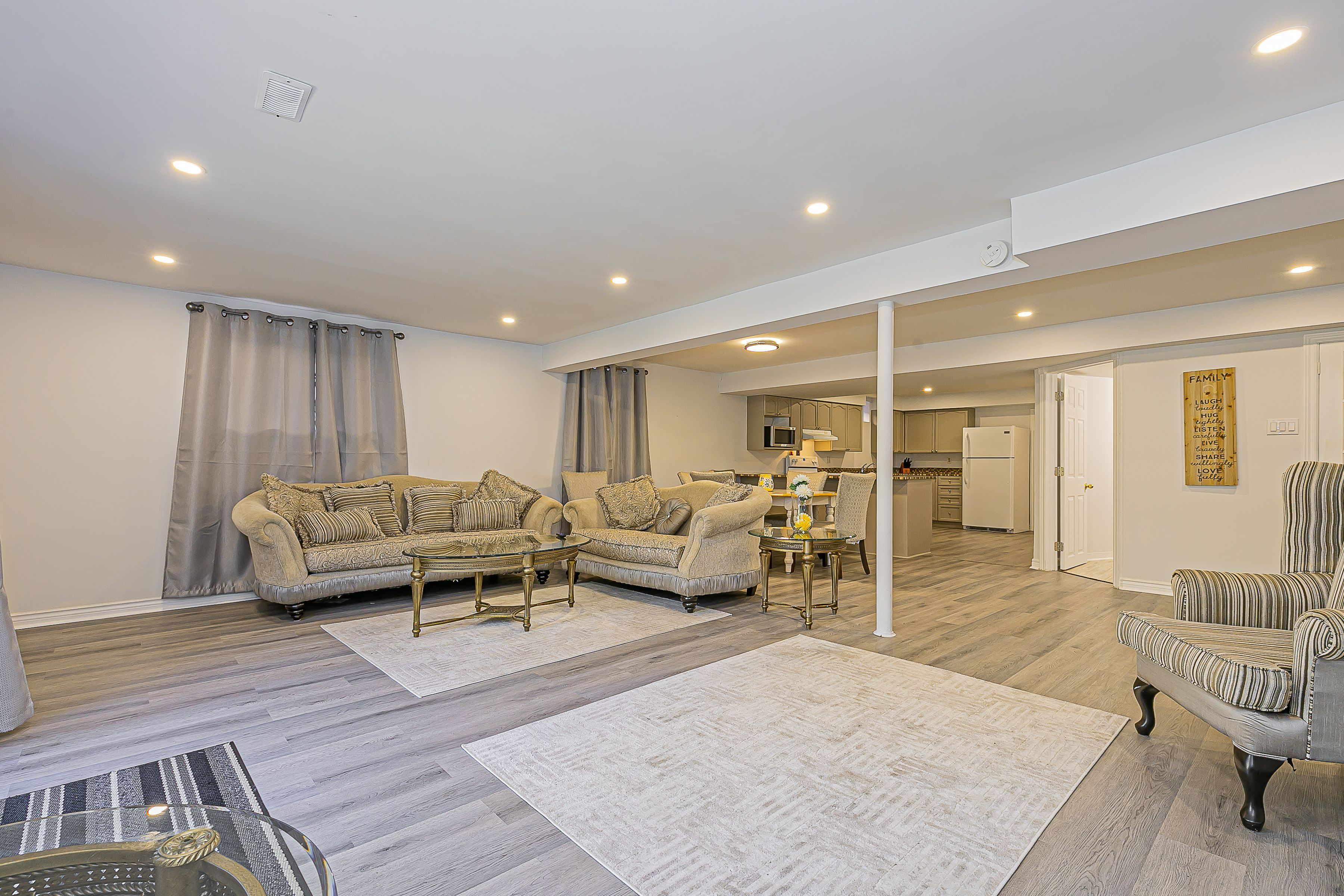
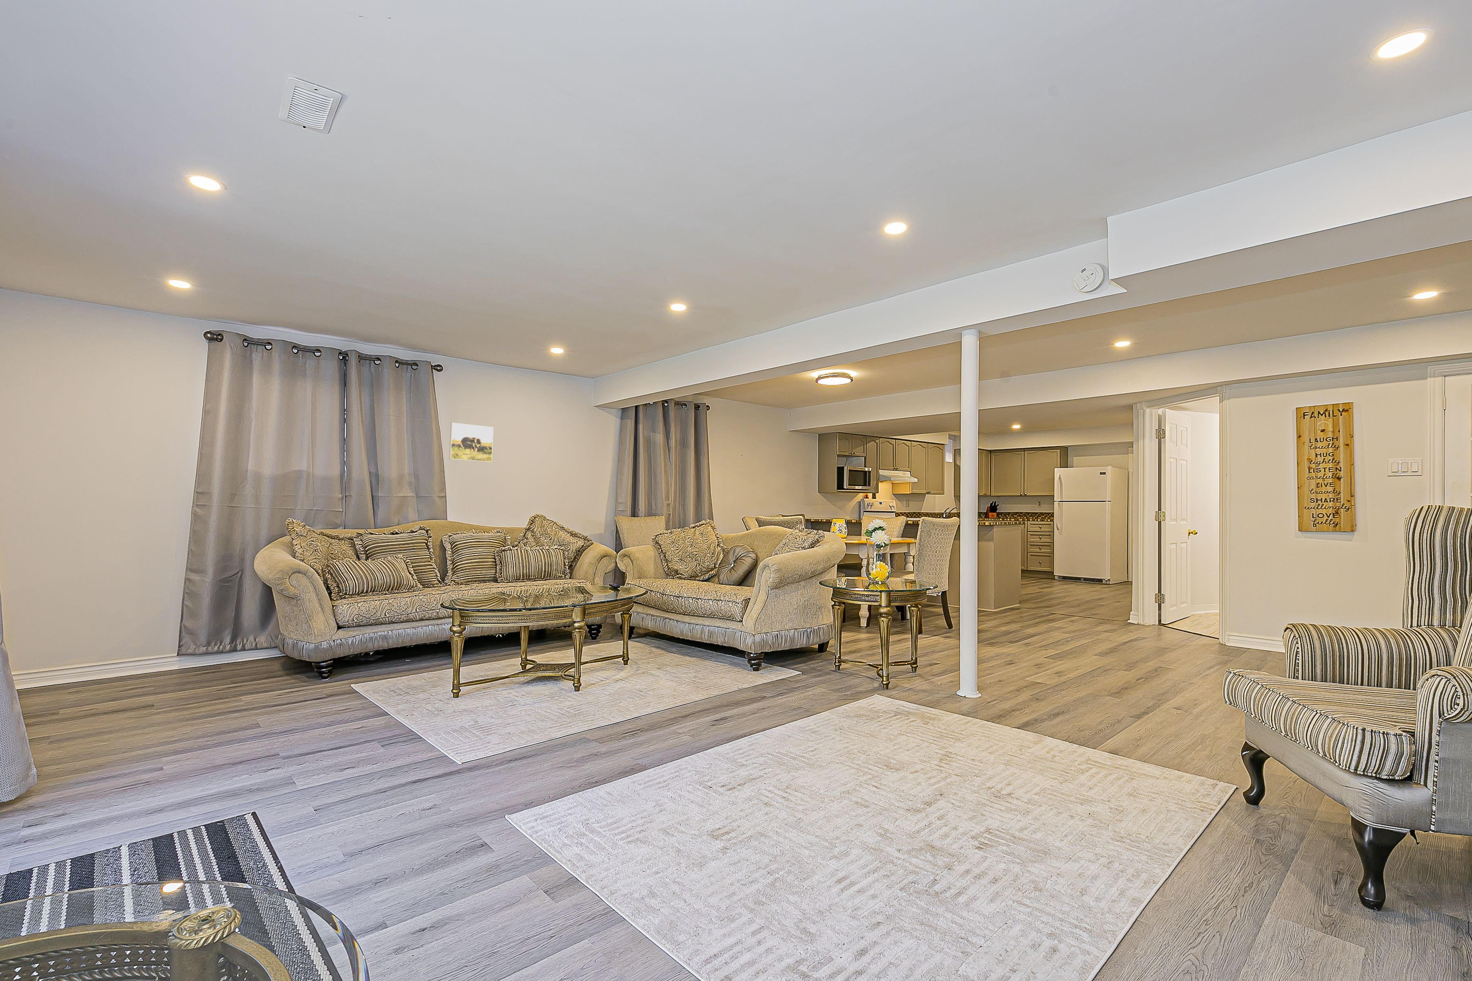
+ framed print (471, 442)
